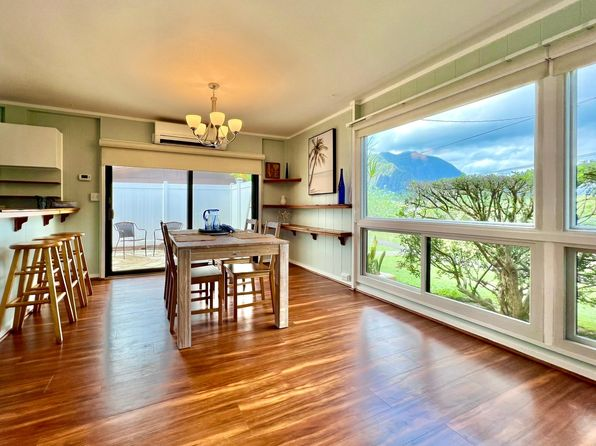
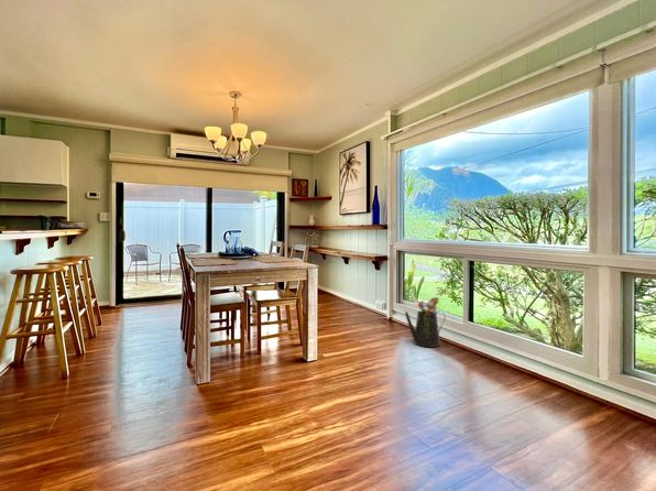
+ watering can (426, 319)
